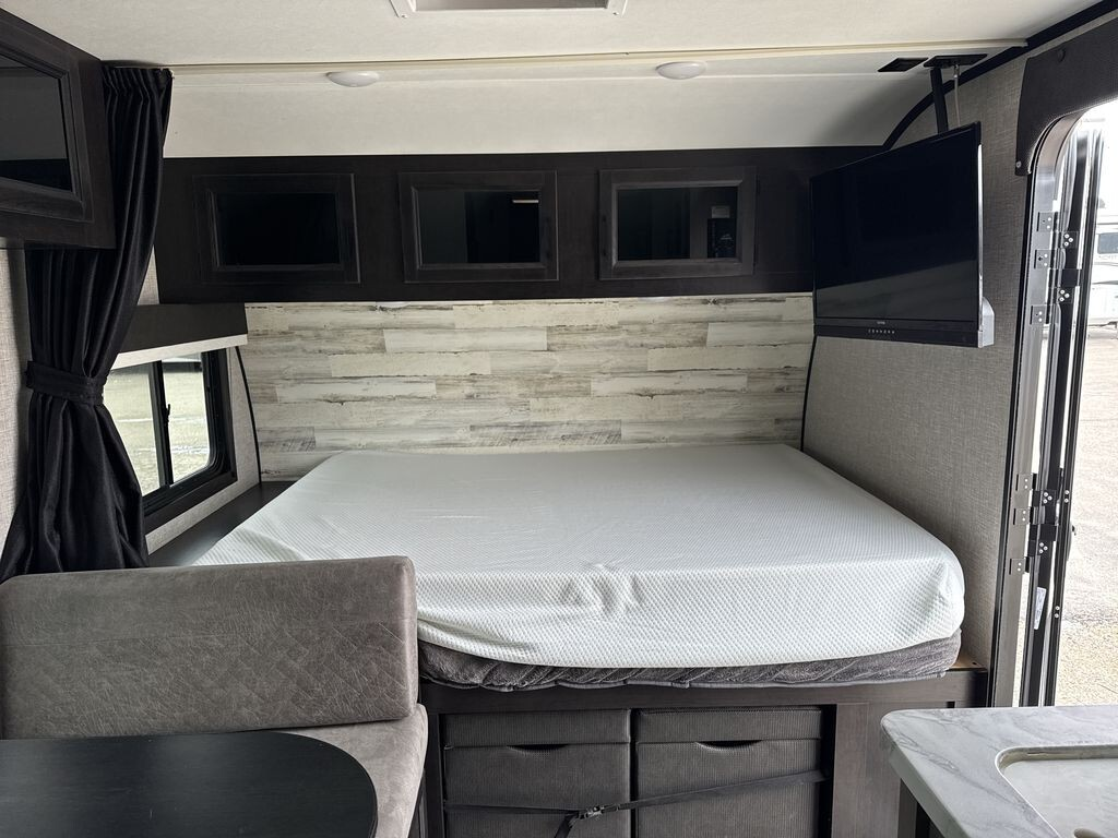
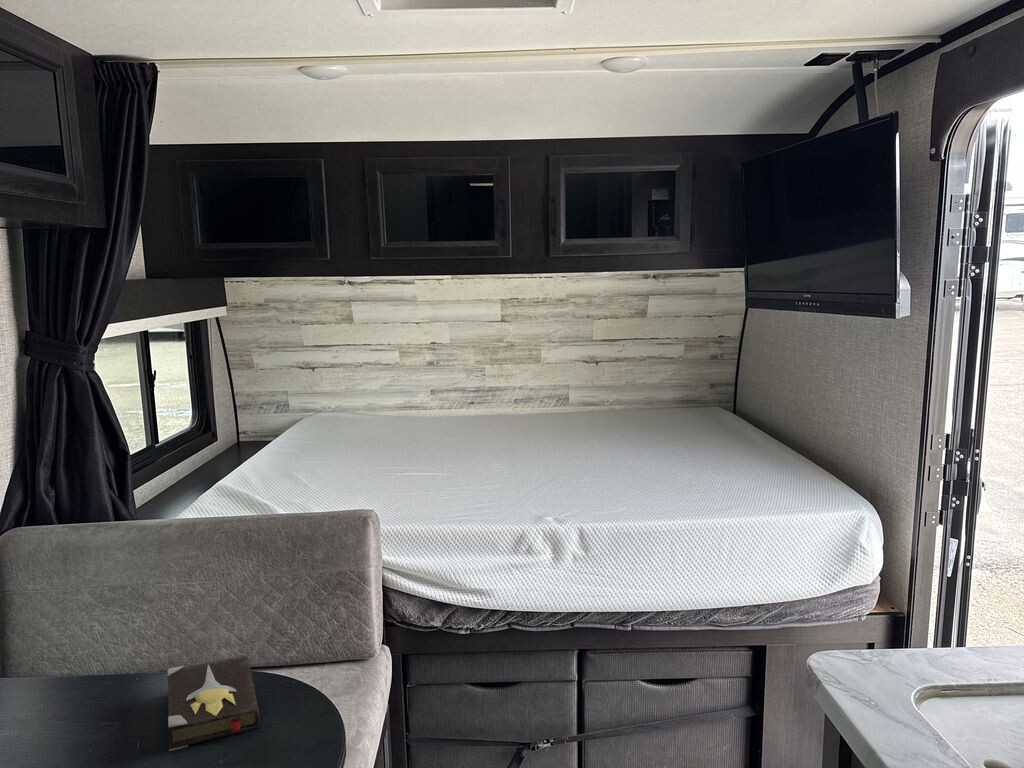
+ hardback book (211, 696)
